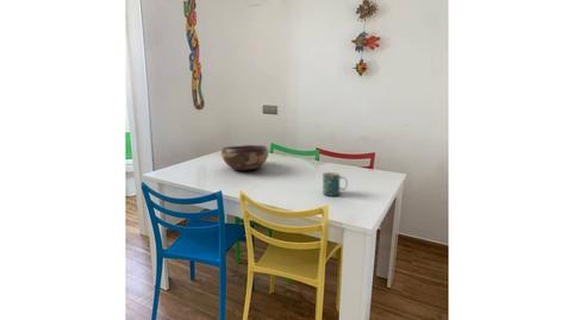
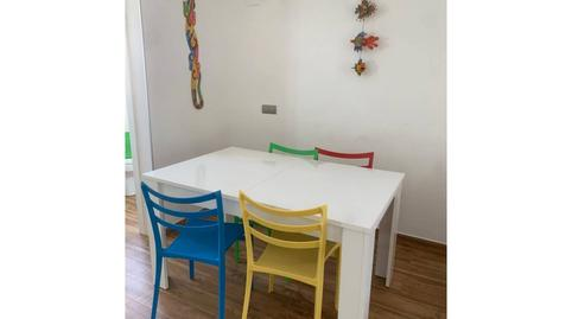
- decorative bowl (245, 157)
- mug (335, 183)
